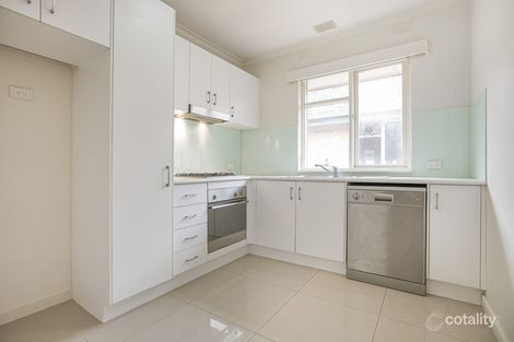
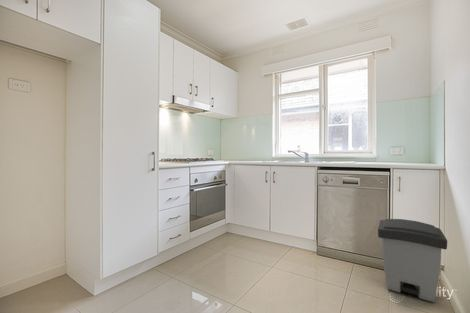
+ trash can (408, 256)
